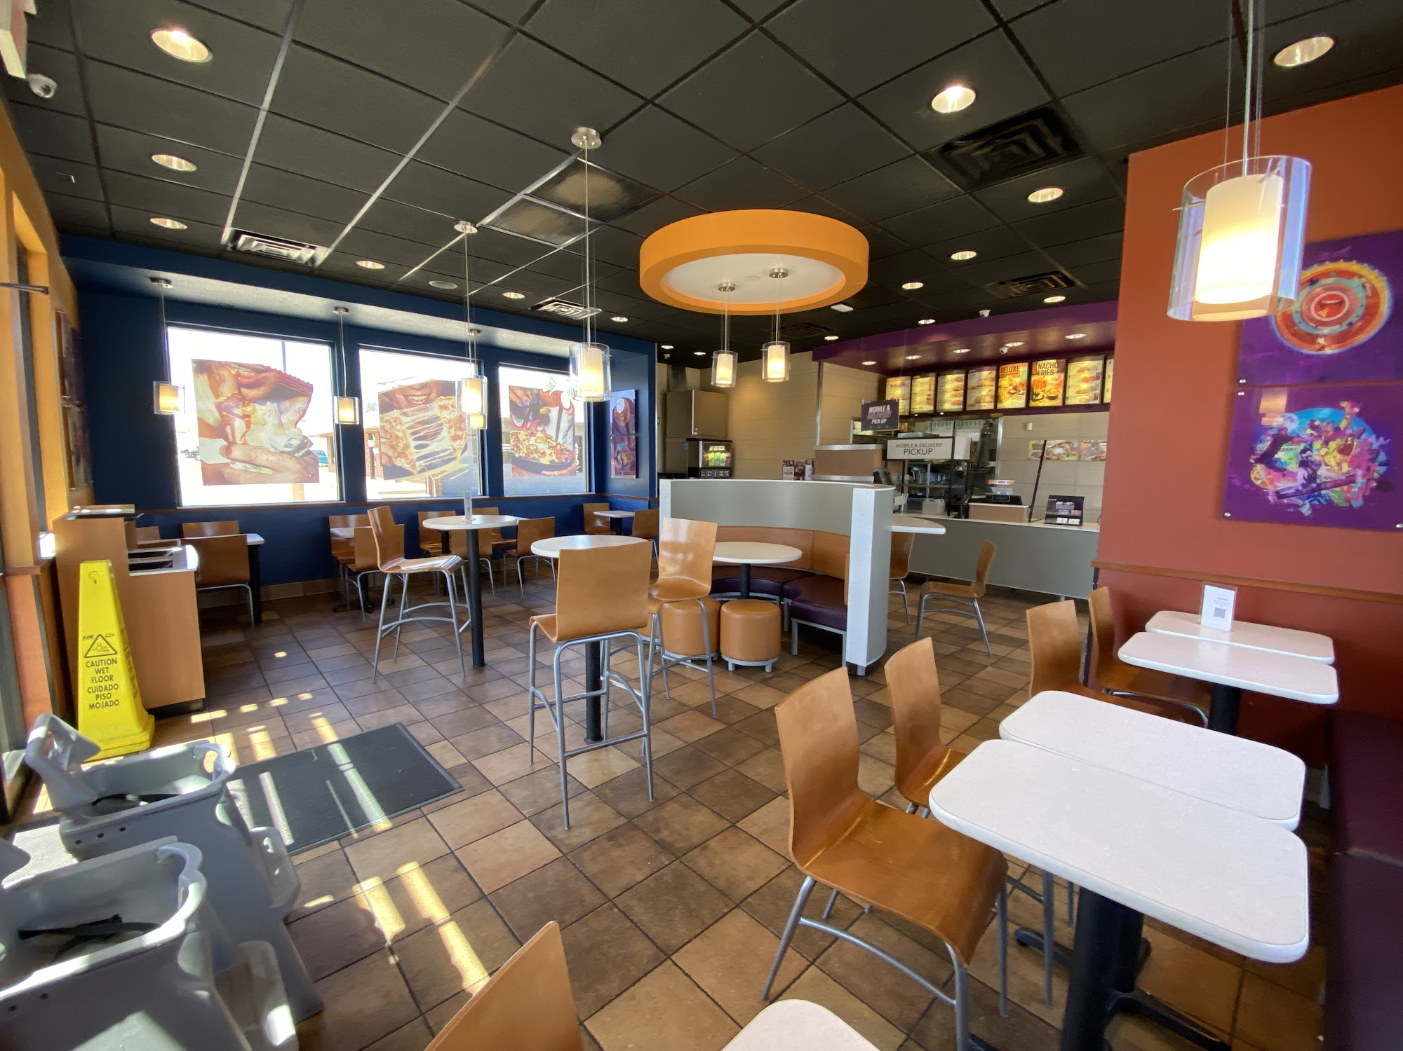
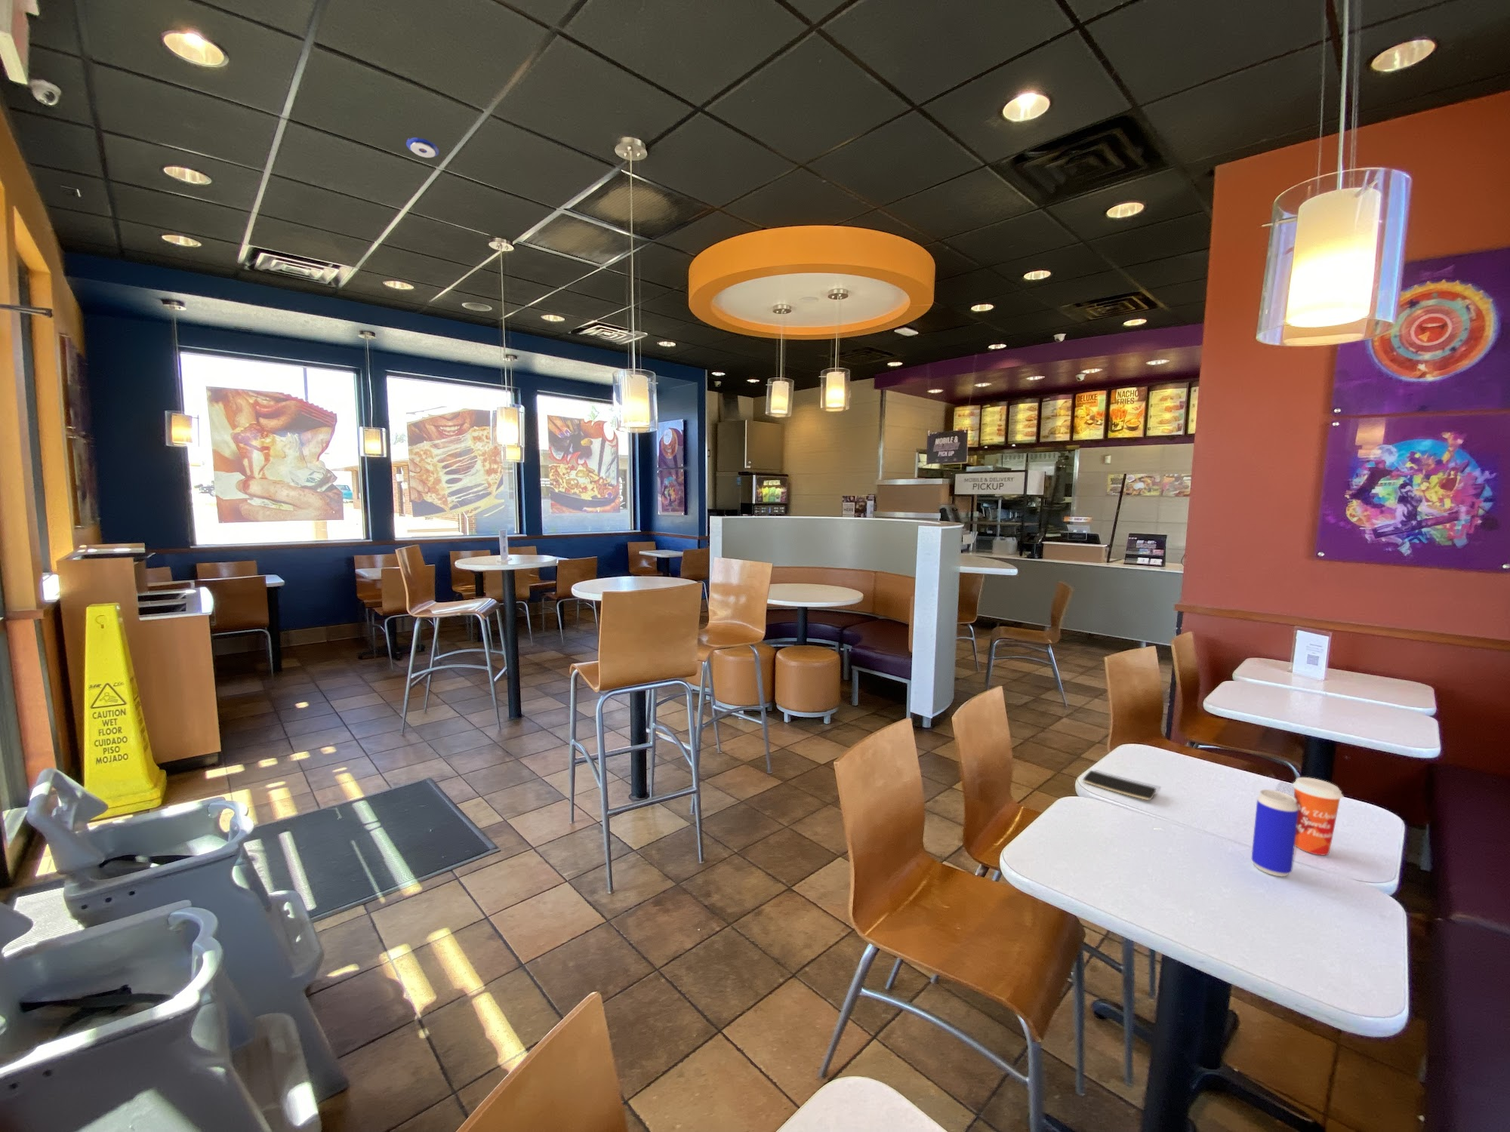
+ smartphone (1118, 785)
+ beverage can (1275, 832)
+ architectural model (423, 145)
+ paper cup (1315, 816)
